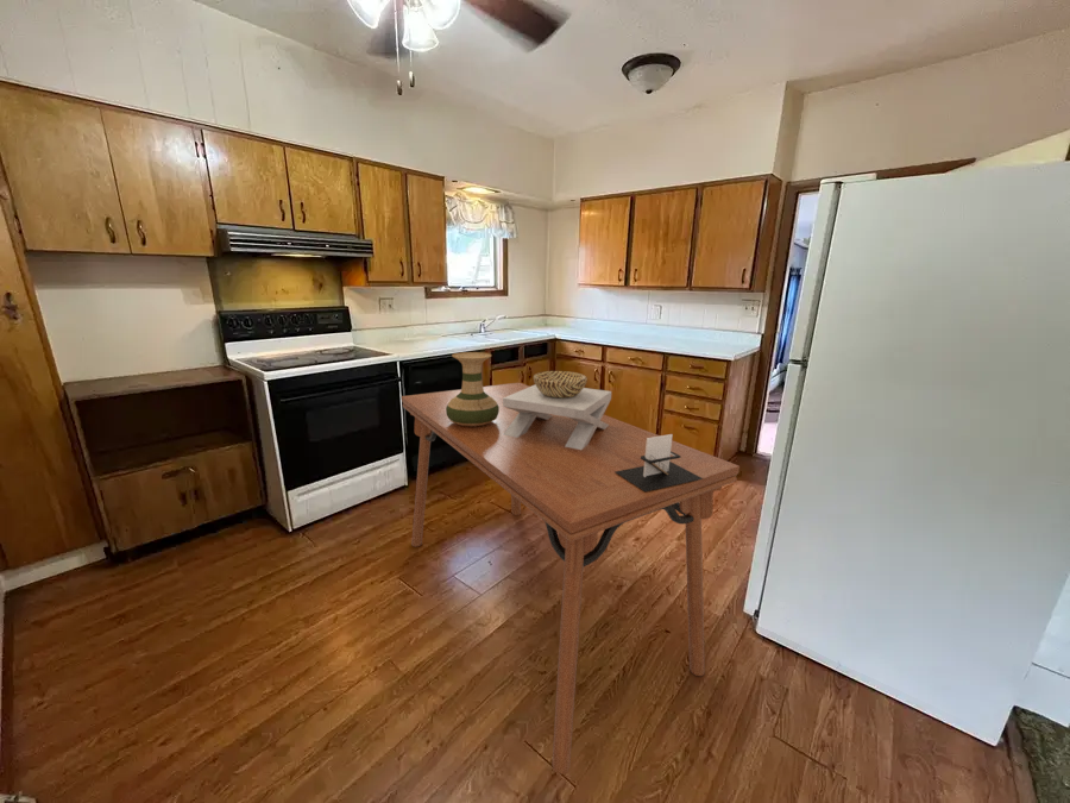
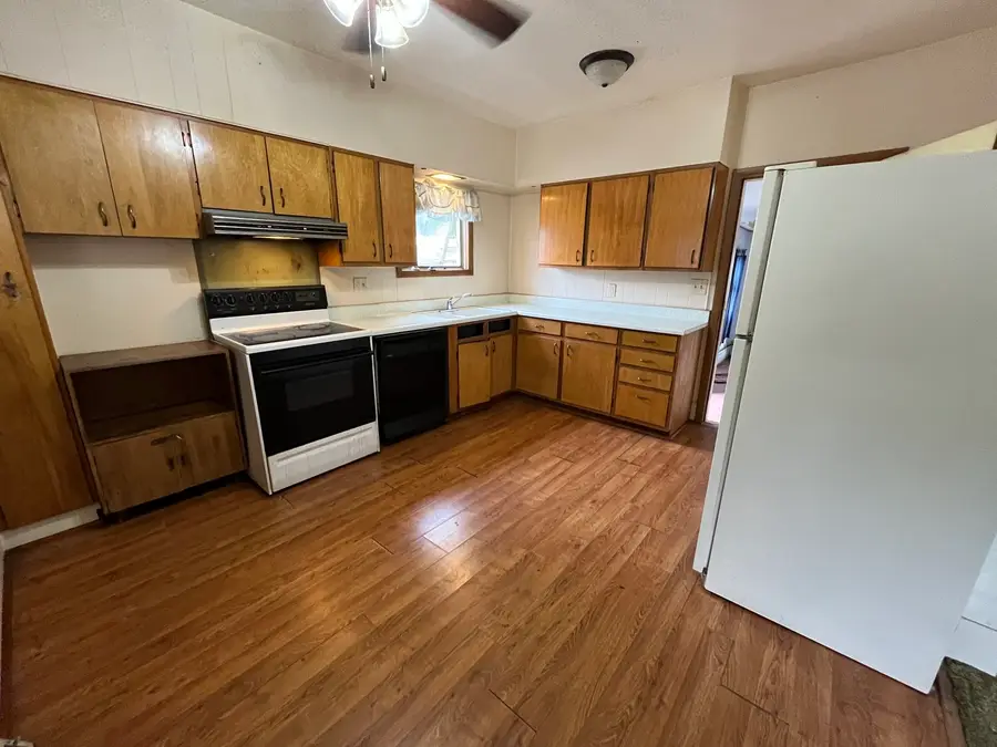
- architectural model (660, 456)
- dining table (534, 512)
- decorative bowl (559, 402)
- vase (472, 388)
